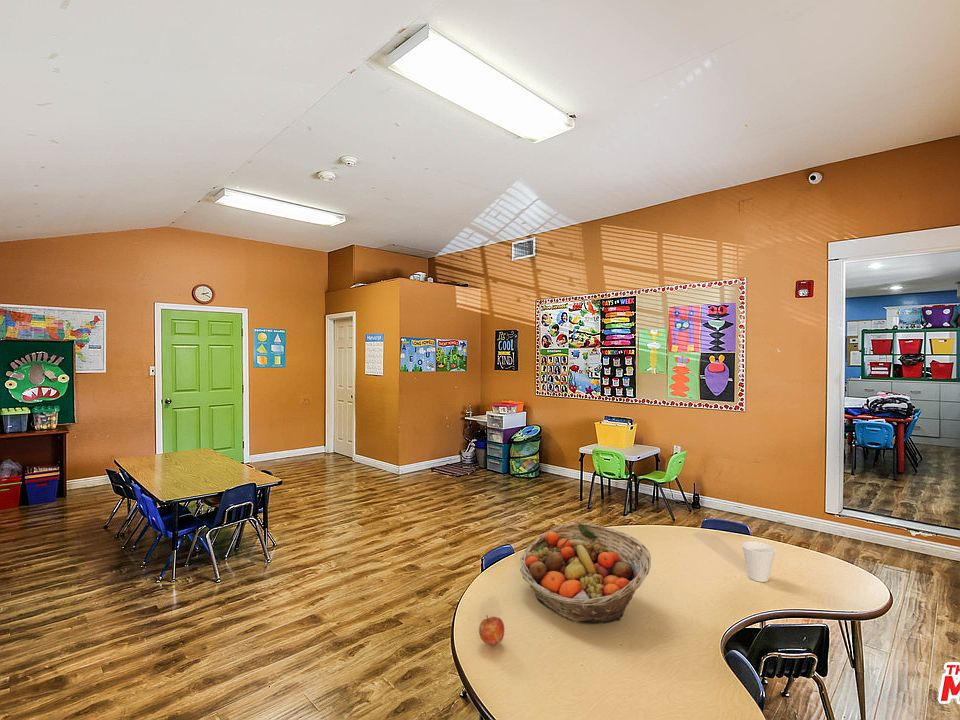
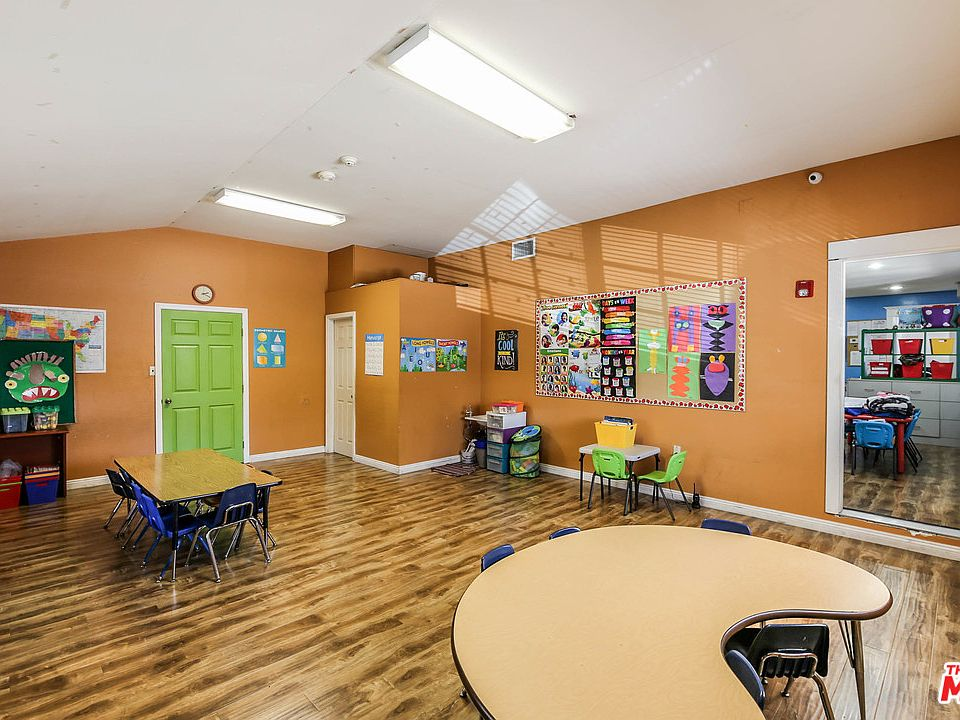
- cup (758, 562)
- fruit basket (582, 569)
- apple (491, 631)
